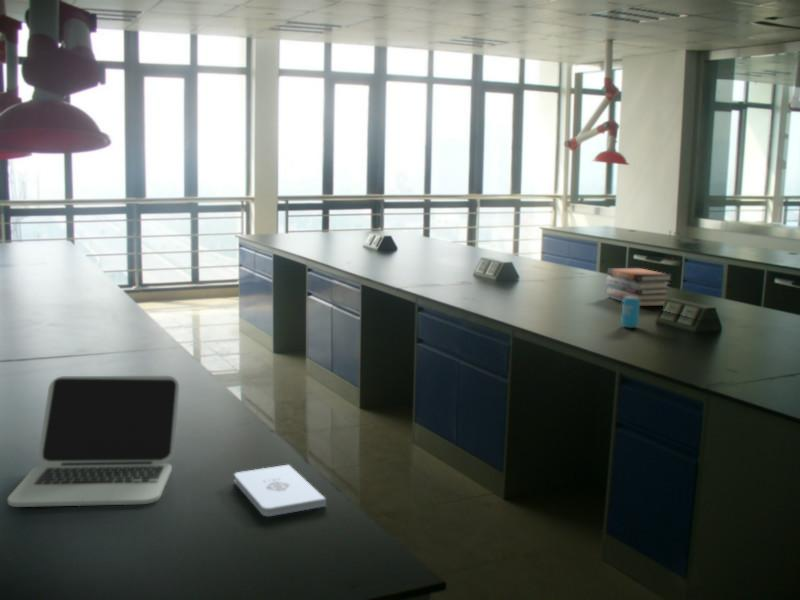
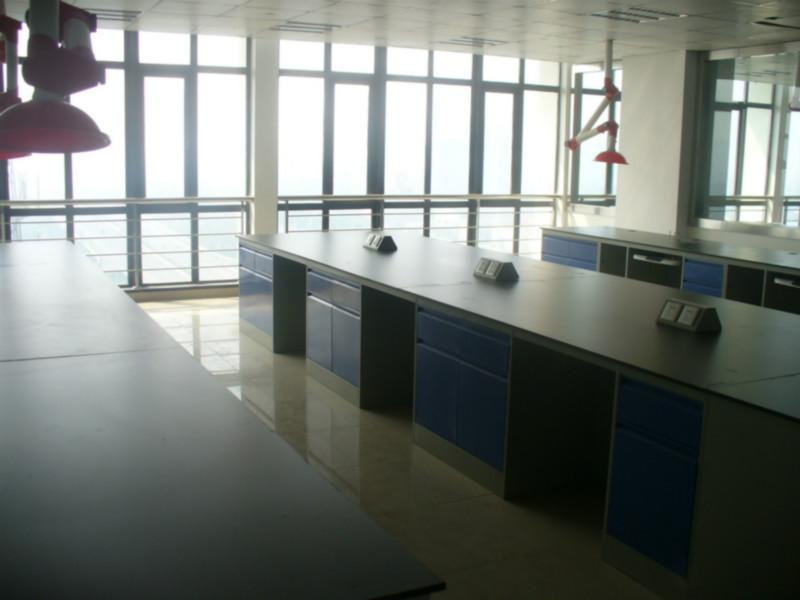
- notepad (277, 489)
- beverage can (630, 312)
- book stack (637, 286)
- laptop (100, 435)
